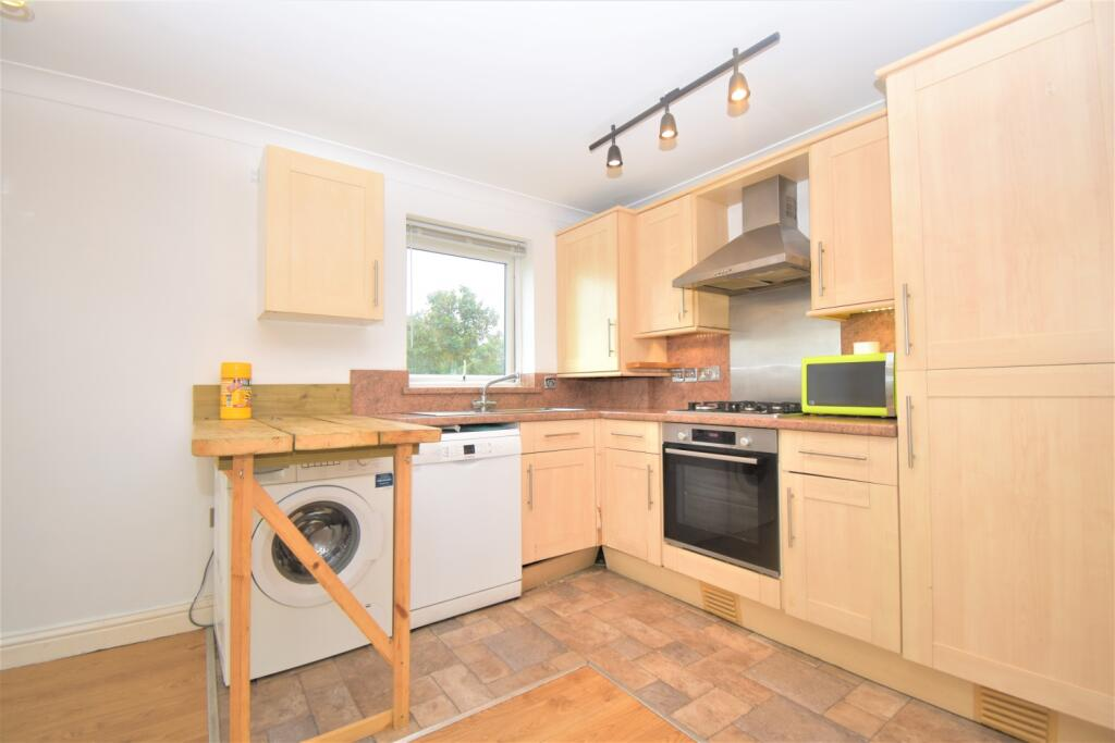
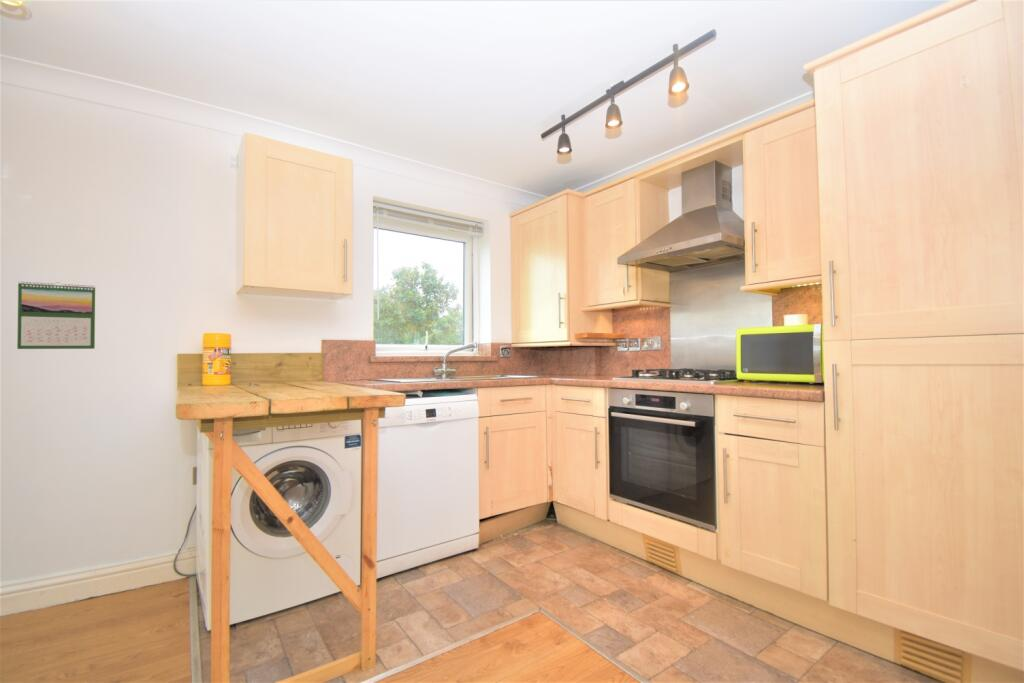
+ calendar (57, 315)
